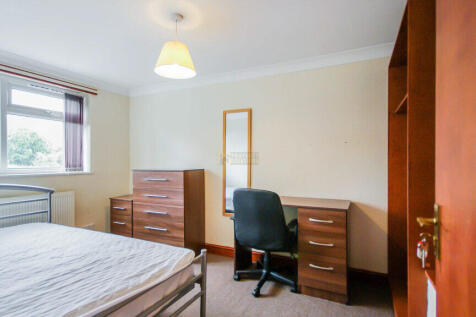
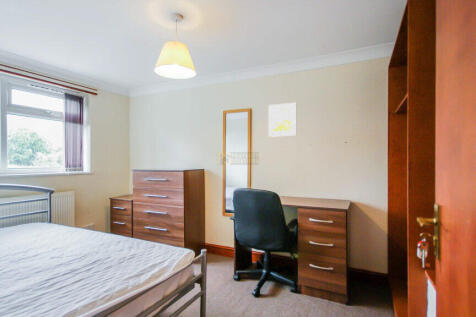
+ wall art (282, 120)
